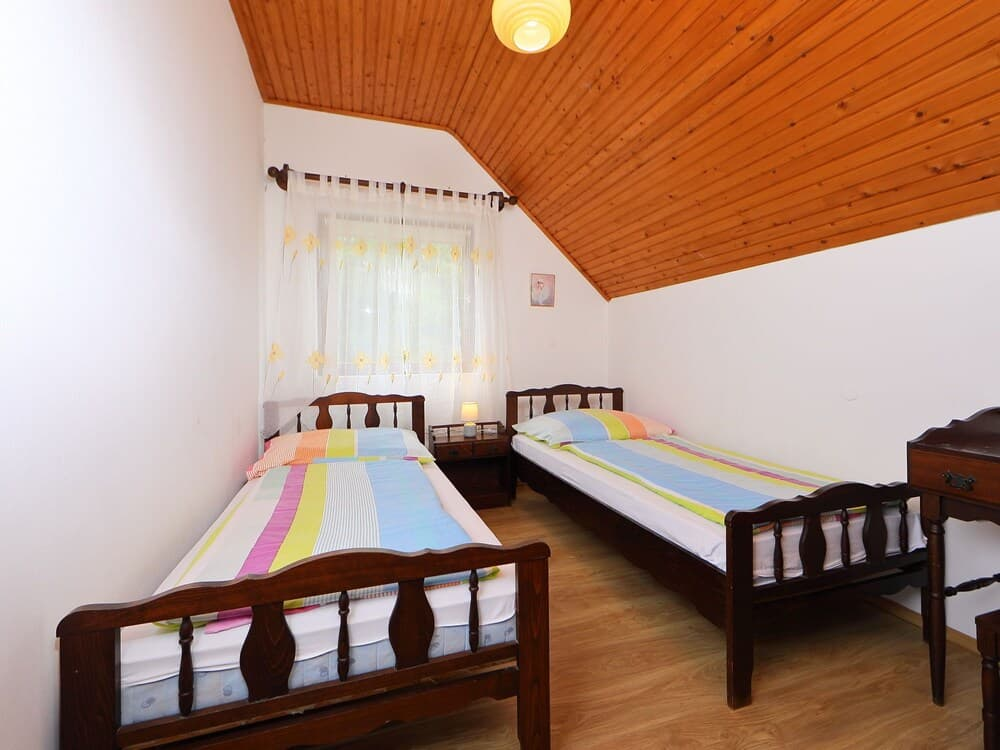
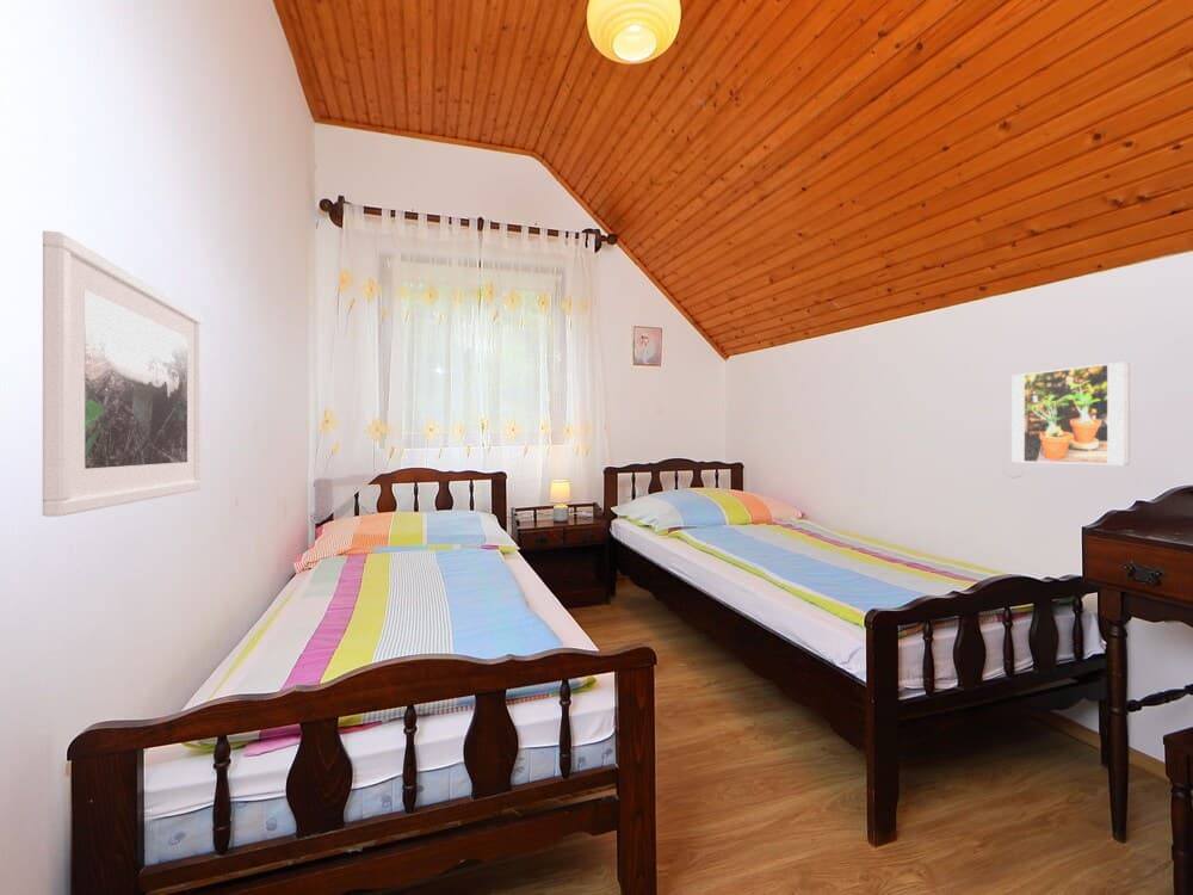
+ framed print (1065, 415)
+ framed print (142, 391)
